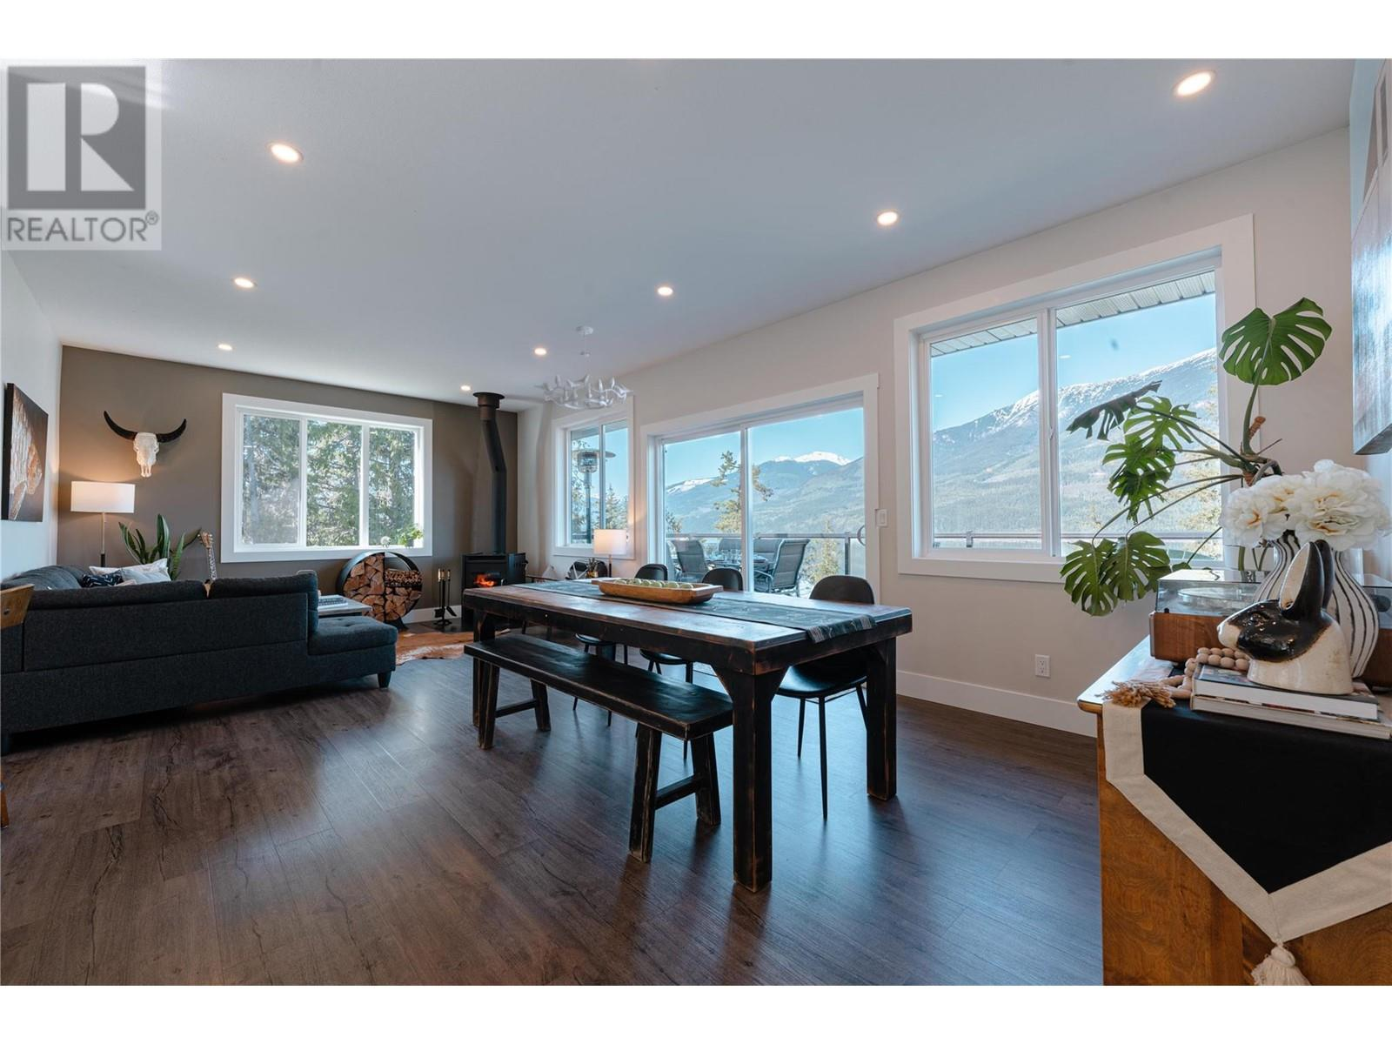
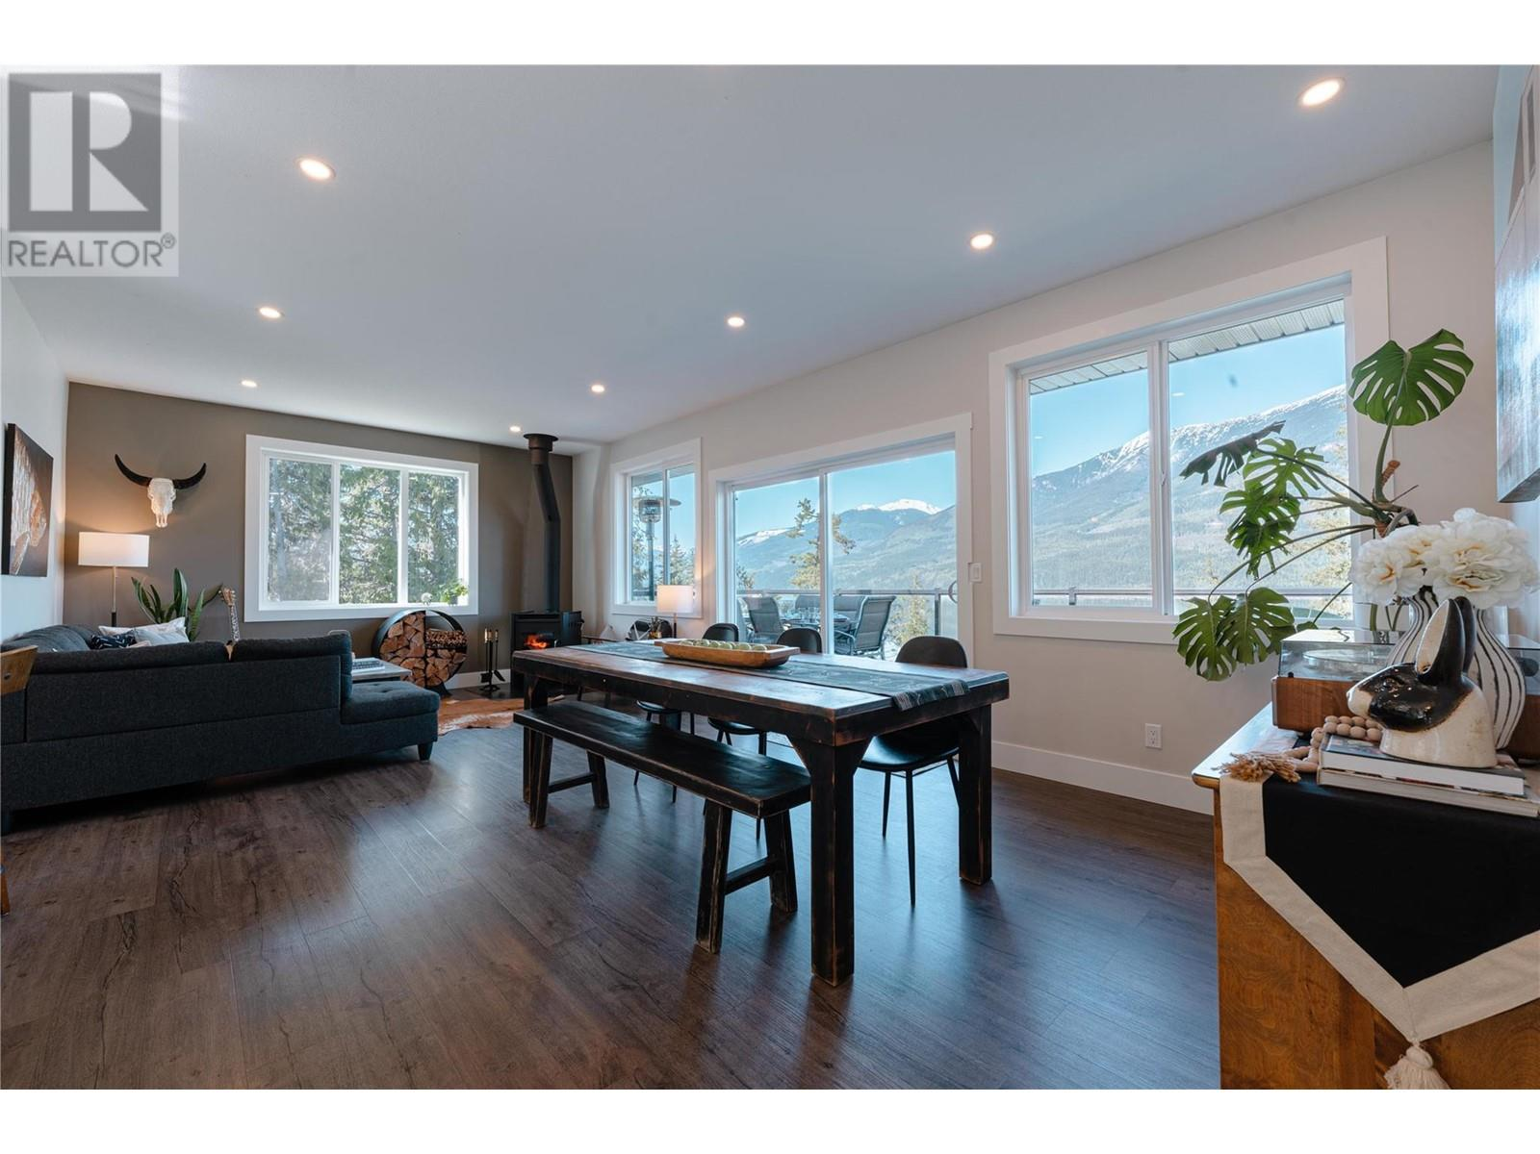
- chandelier (589, 366)
